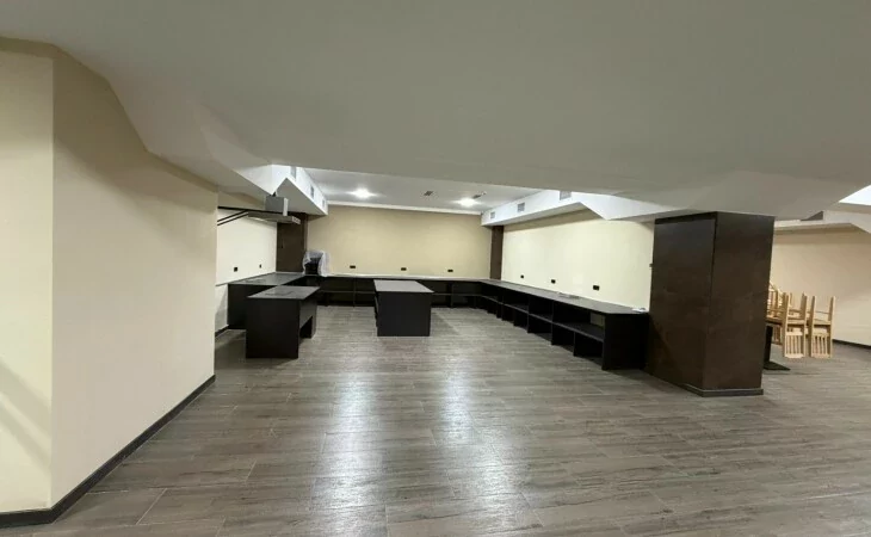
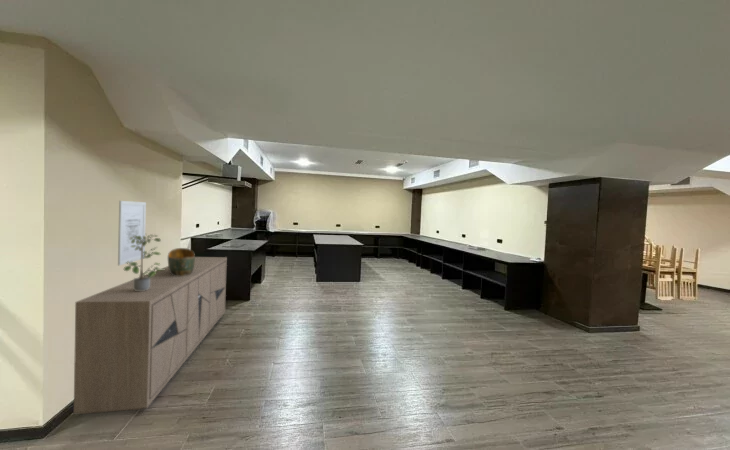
+ potted plant (146, 257)
+ wall art (132, 231)
+ cup (182, 261)
+ sideboard (176, 310)
